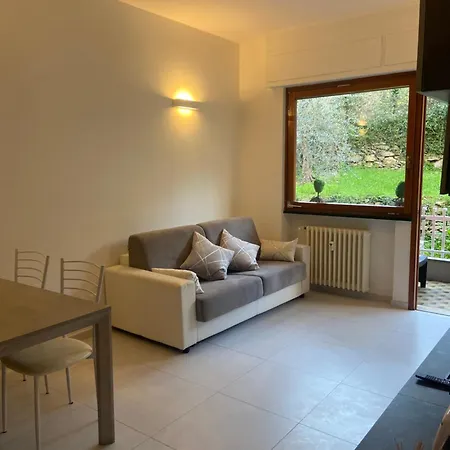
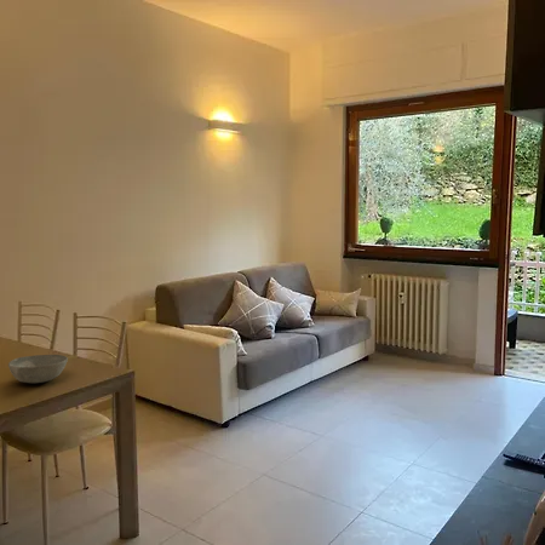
+ bowl (39, 369)
